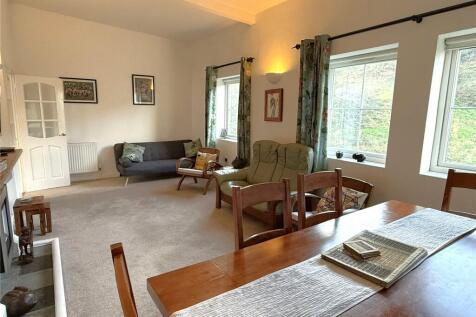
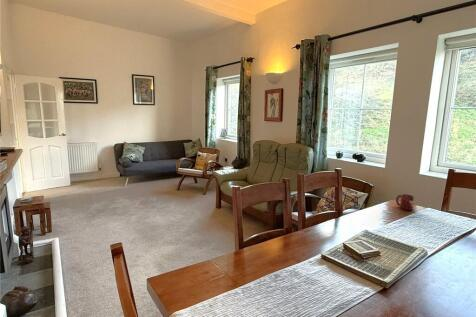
+ cup (404, 201)
